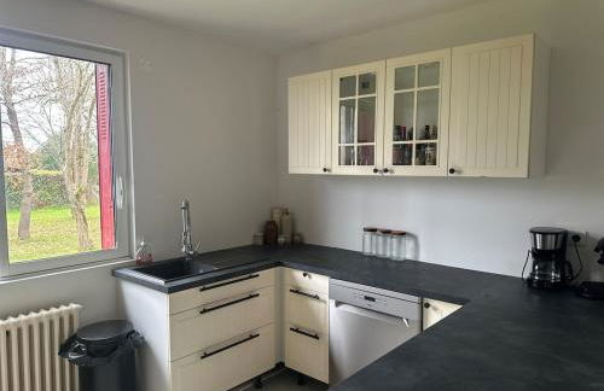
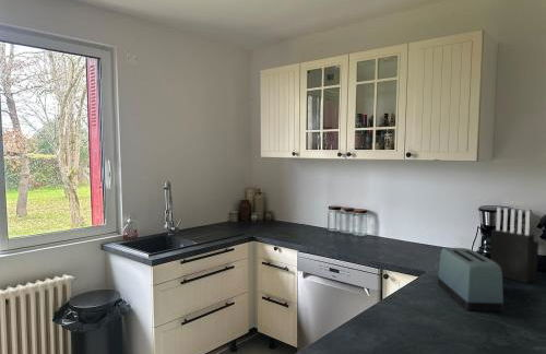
+ knife block (514, 243)
+ toaster (467, 275)
